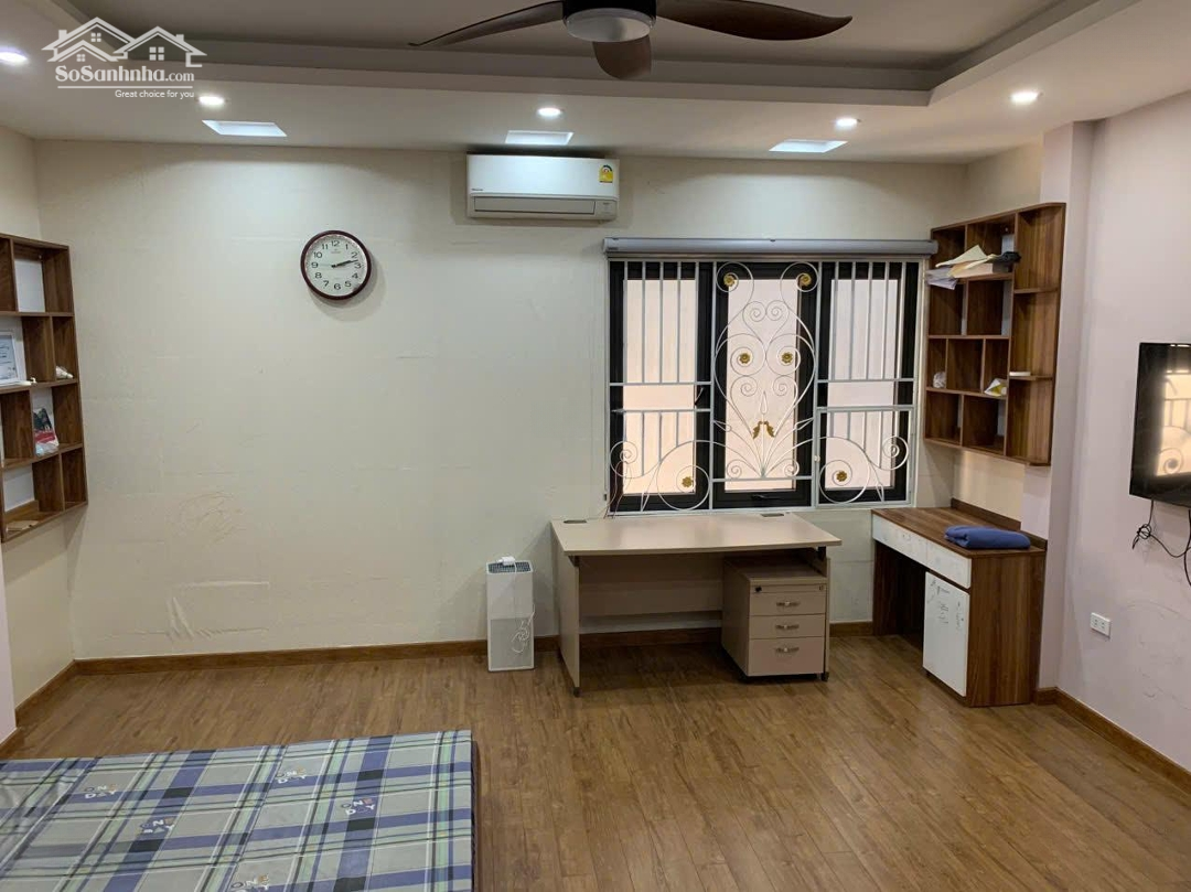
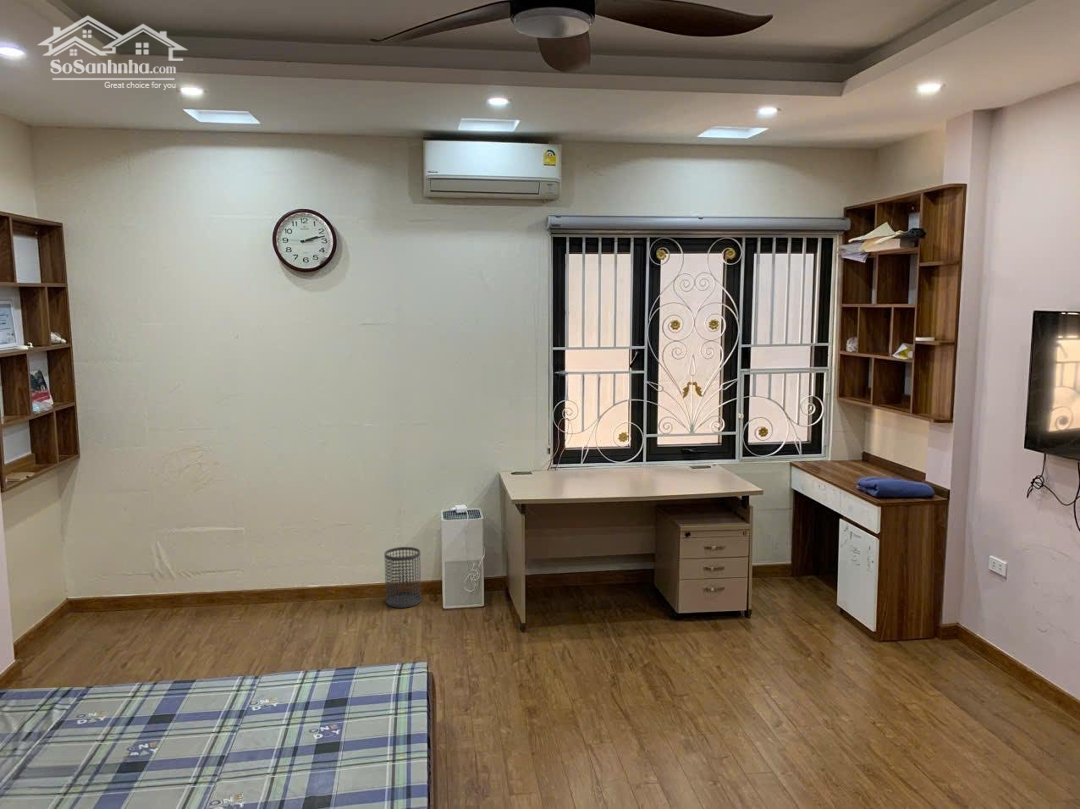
+ wastebasket (403, 576)
